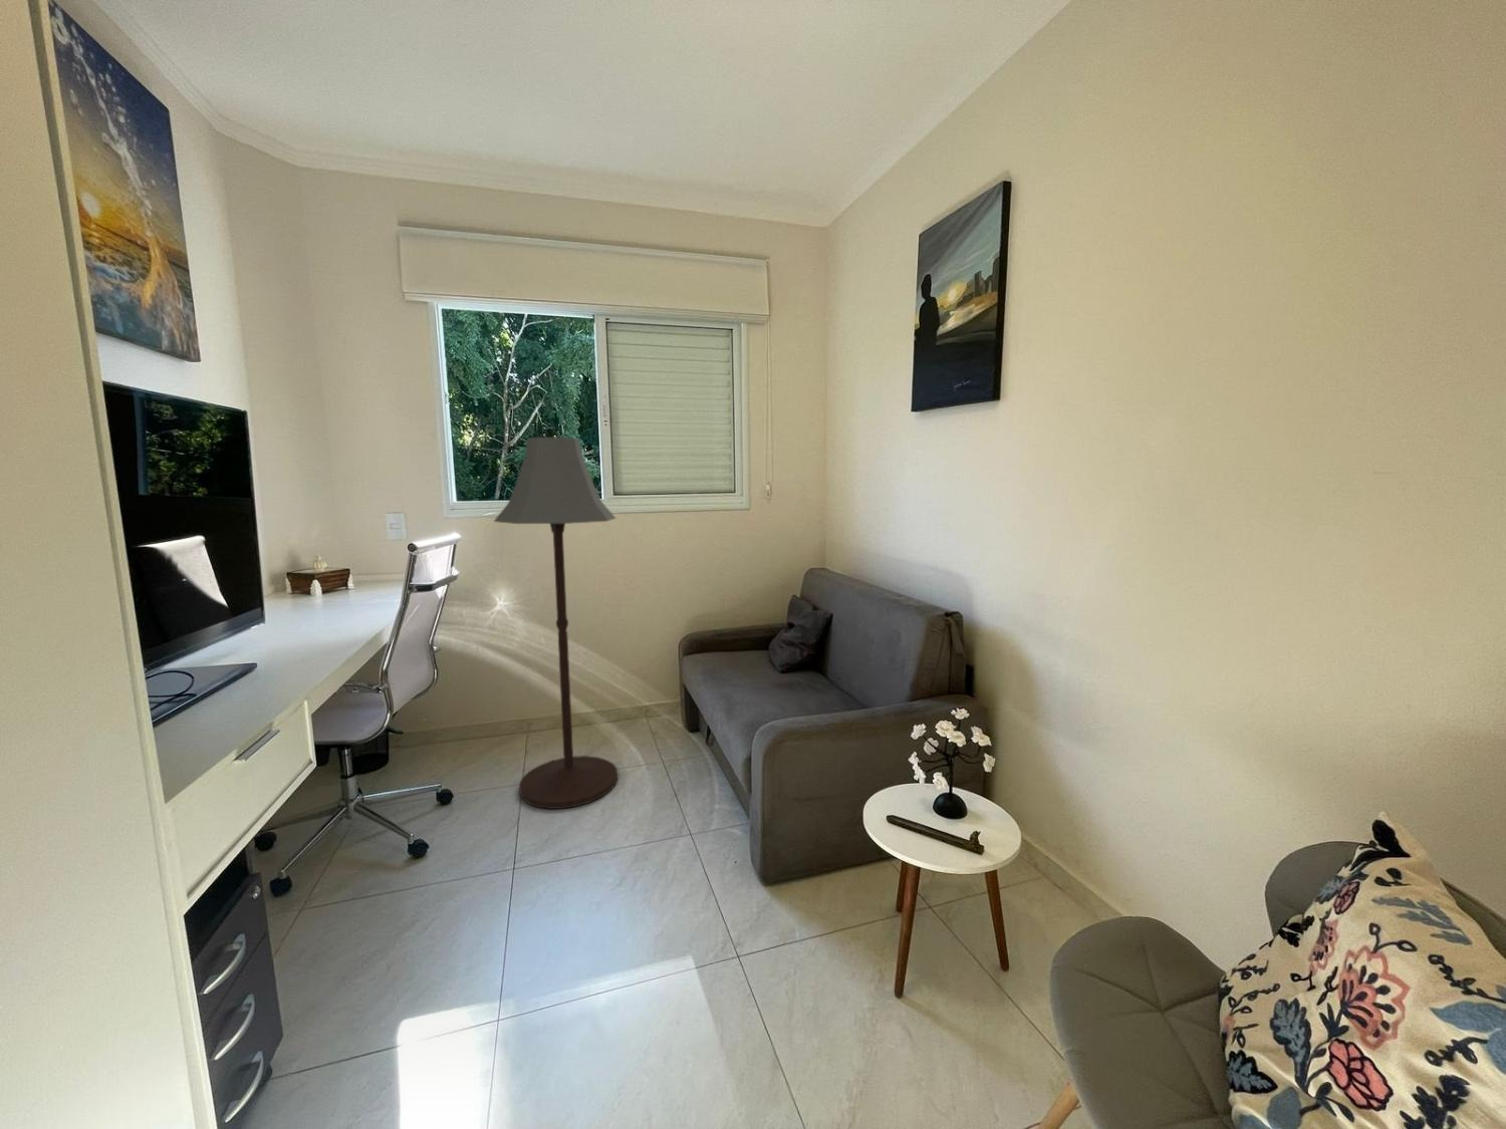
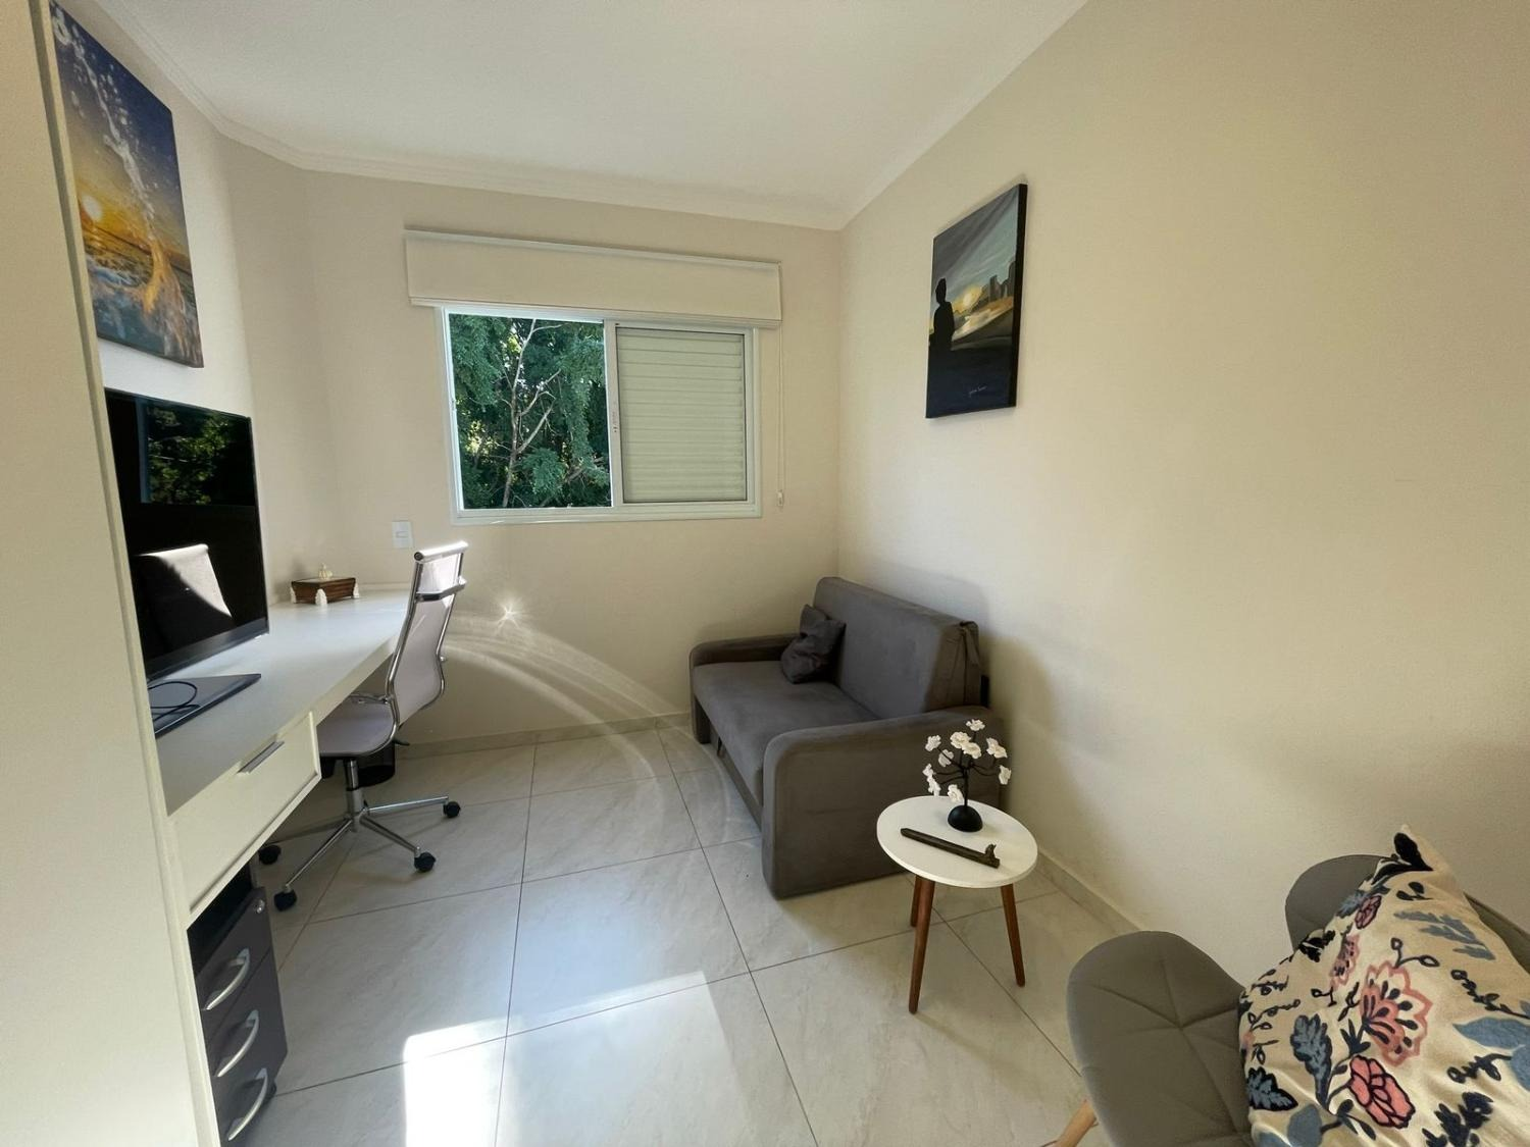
- floor lamp (561, 617)
